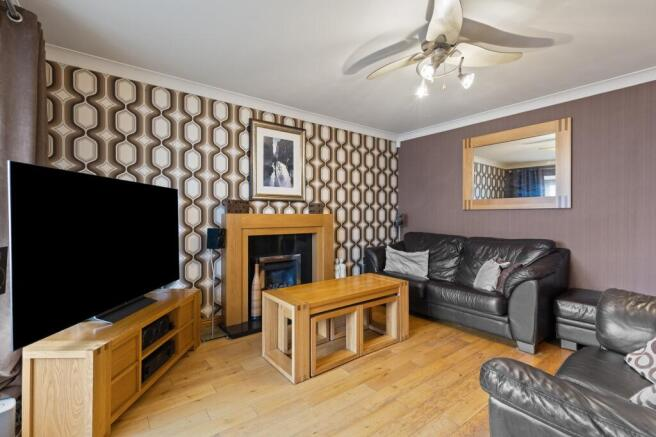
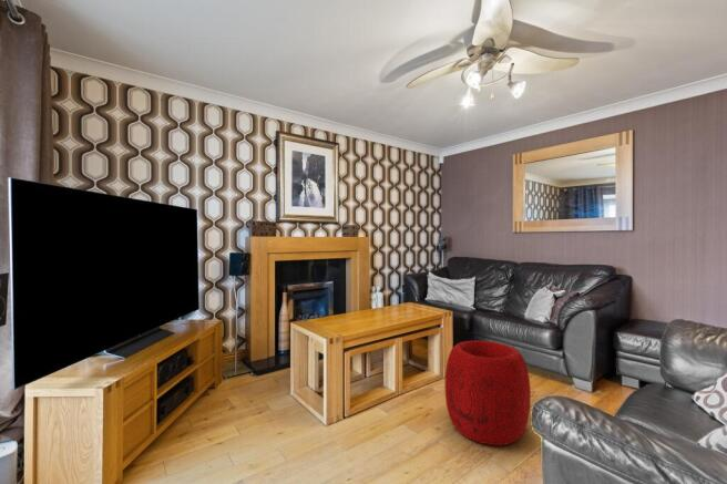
+ pouf (485, 388)
